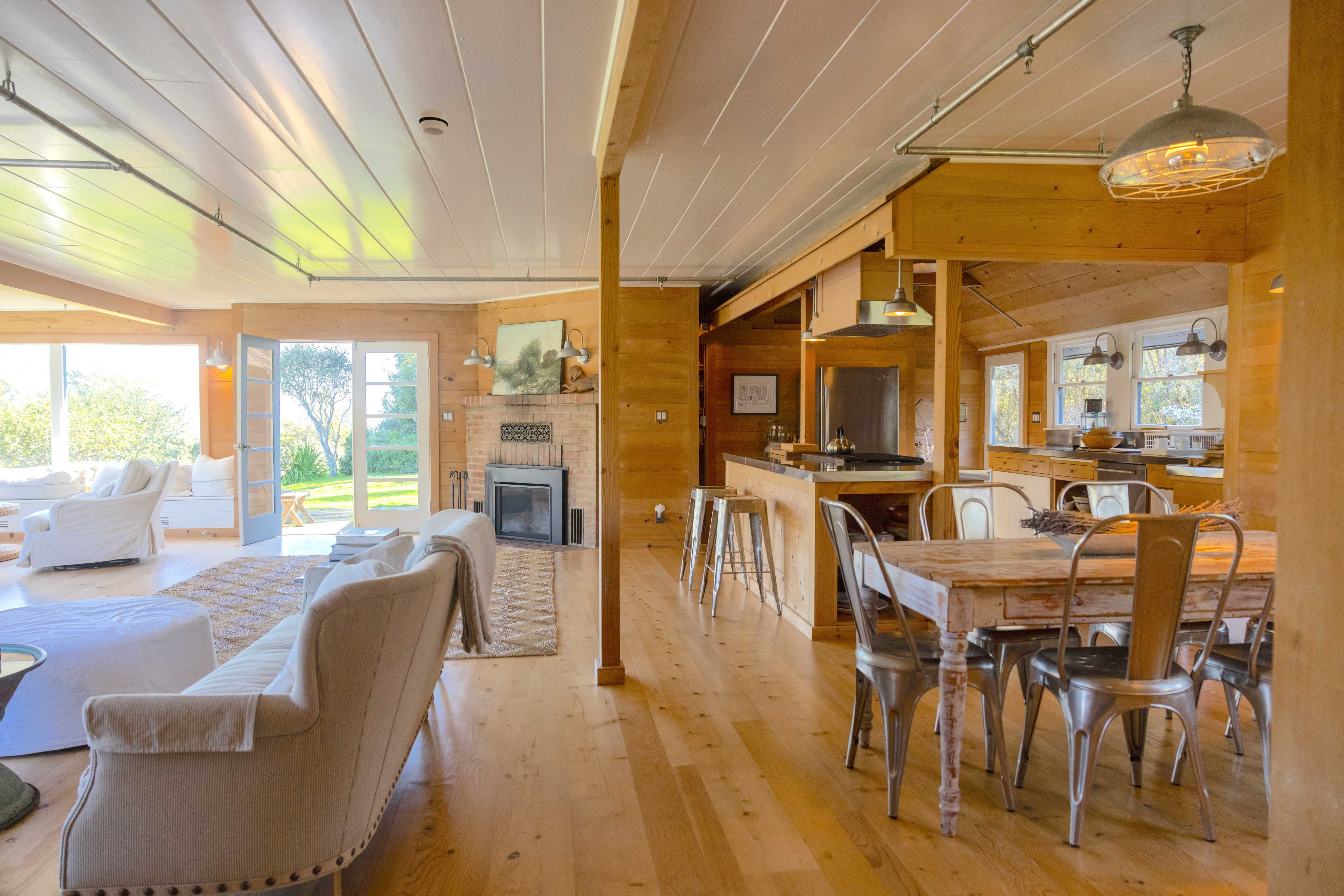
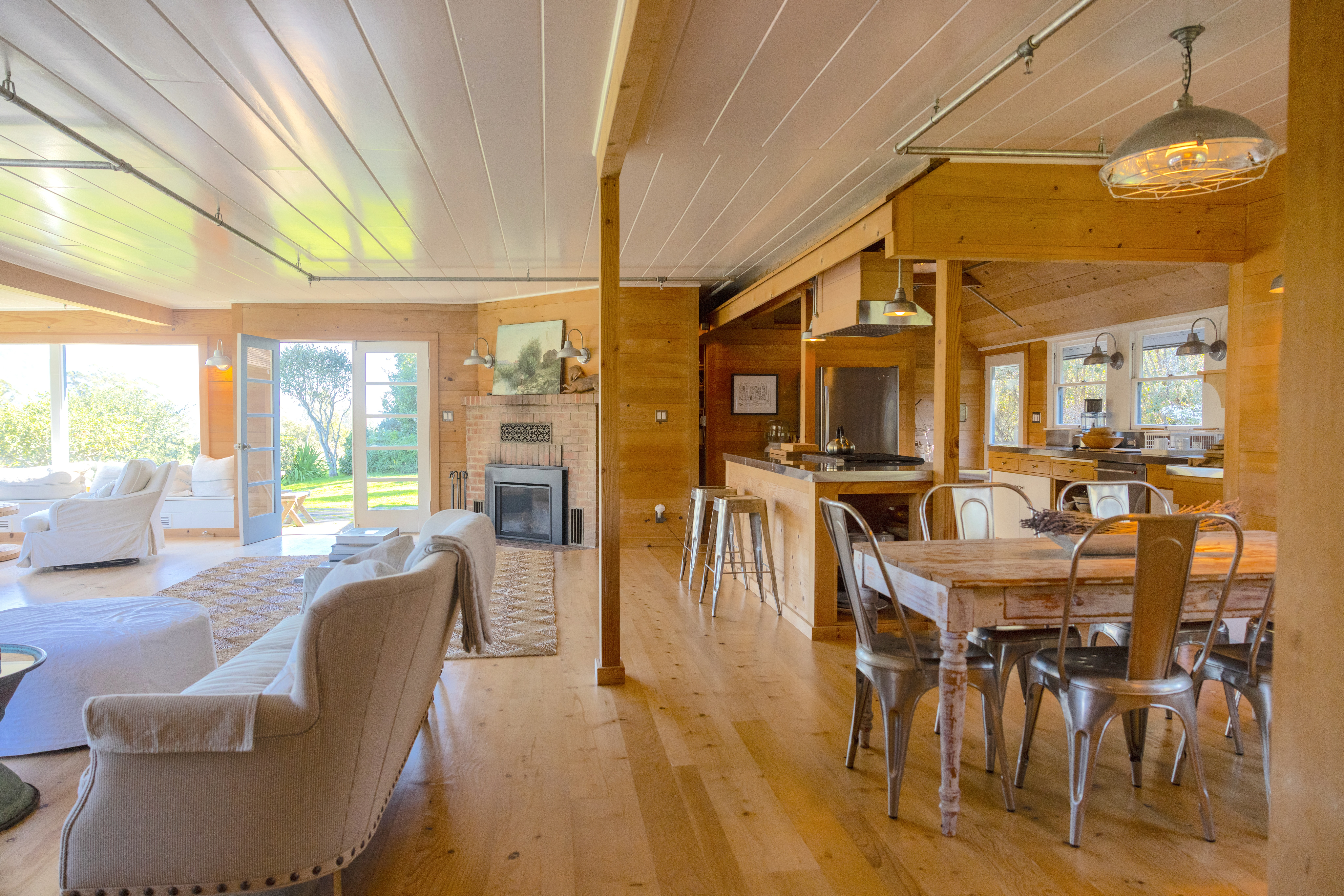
- smoke detector (433, 123)
